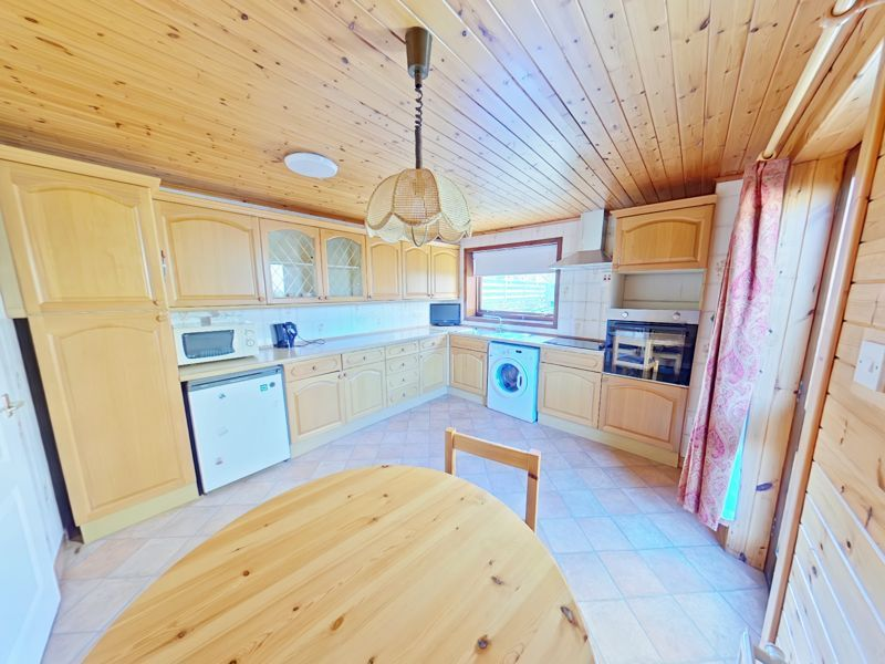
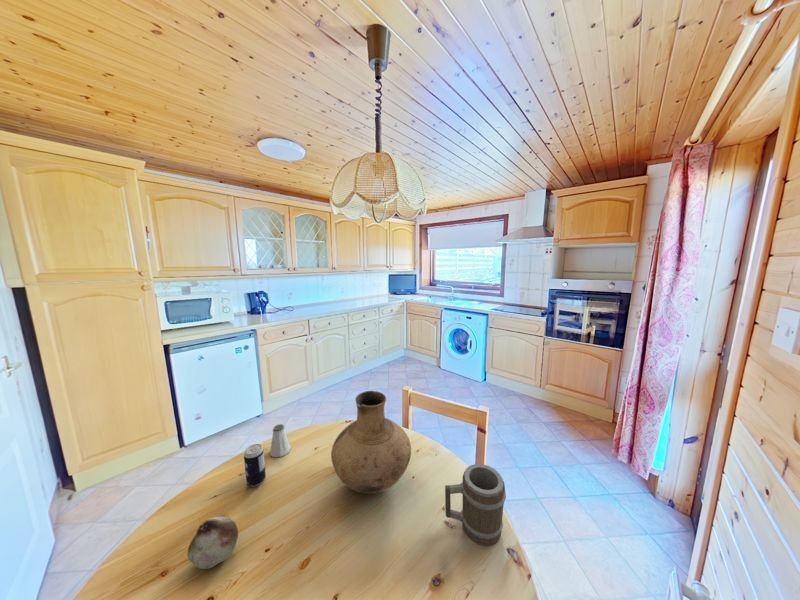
+ beverage can (254, 465)
+ vase (371, 439)
+ saltshaker (279, 438)
+ barrel (474, 501)
+ fruit (213, 535)
